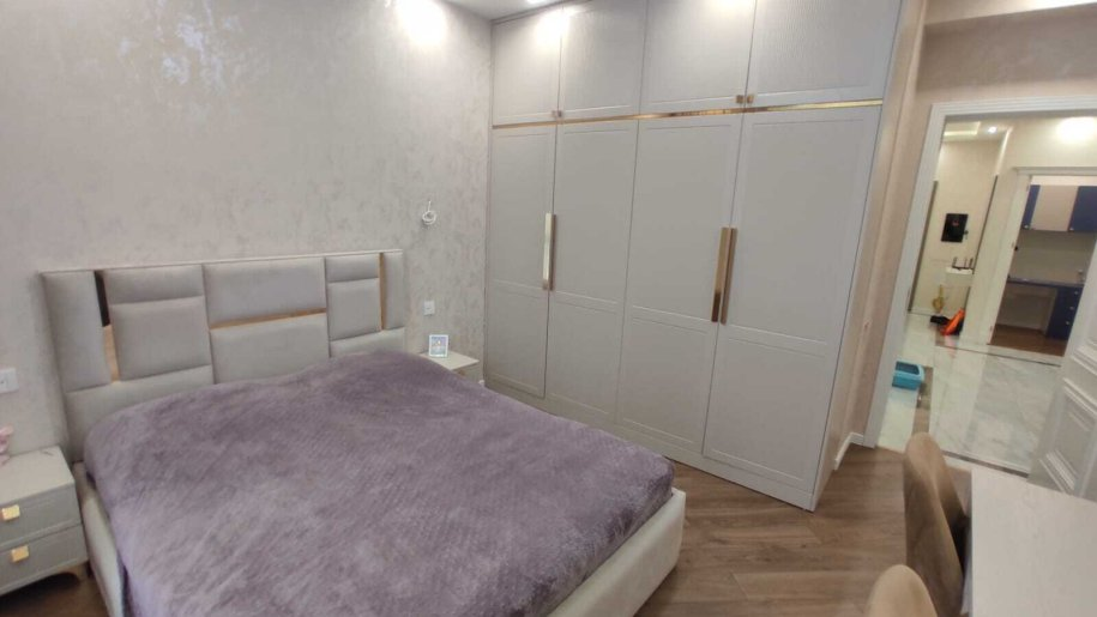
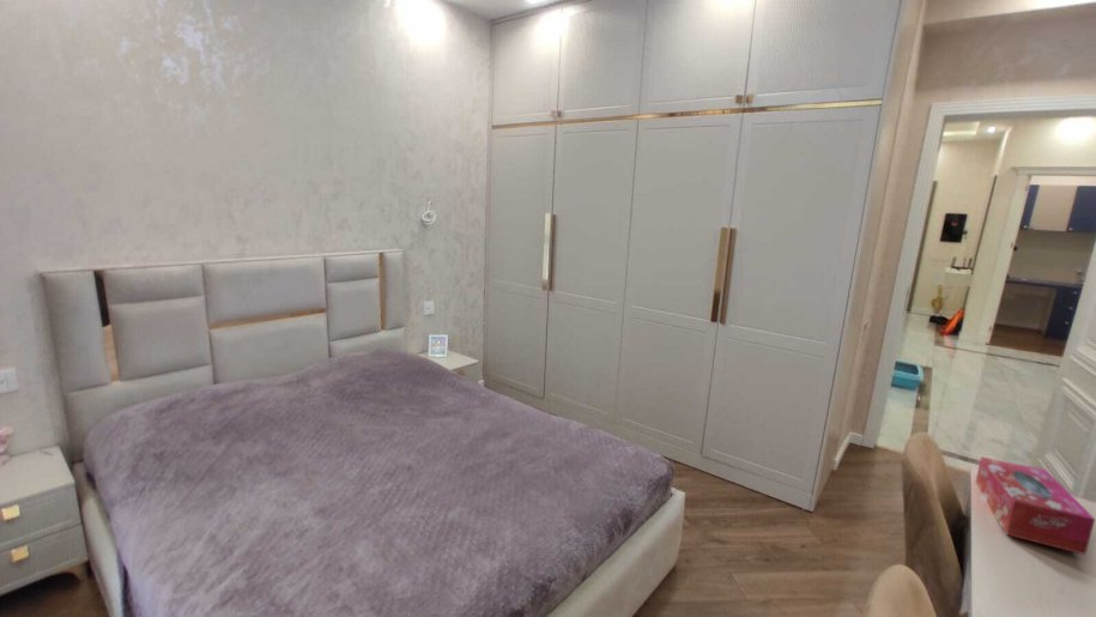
+ tissue box (1027, 500)
